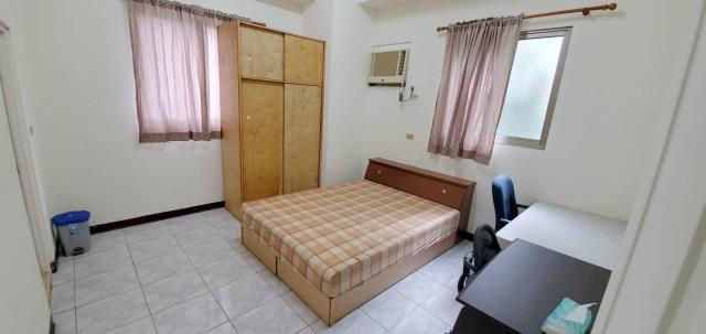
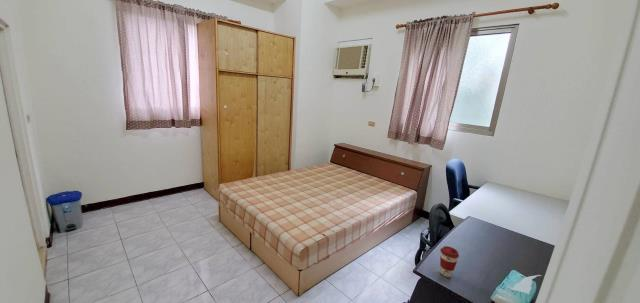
+ coffee cup (447, 262)
